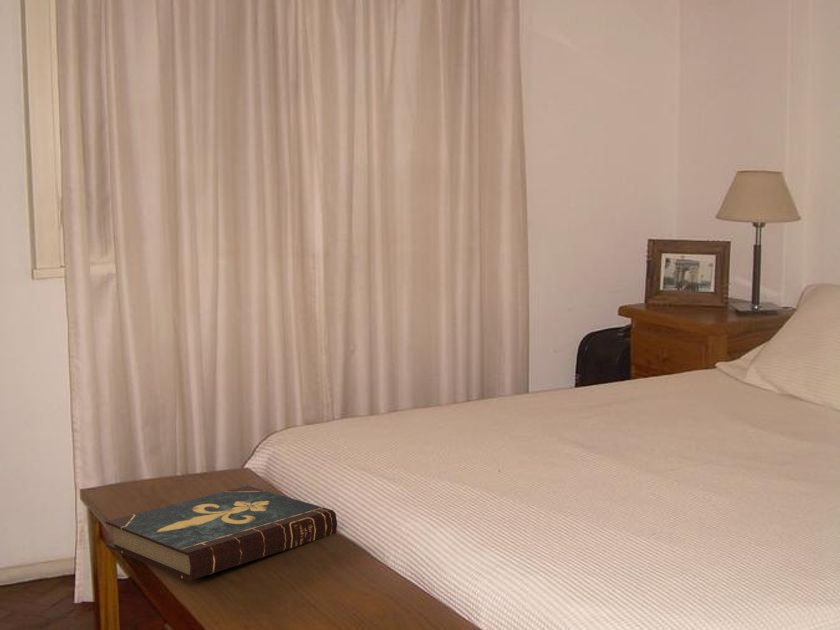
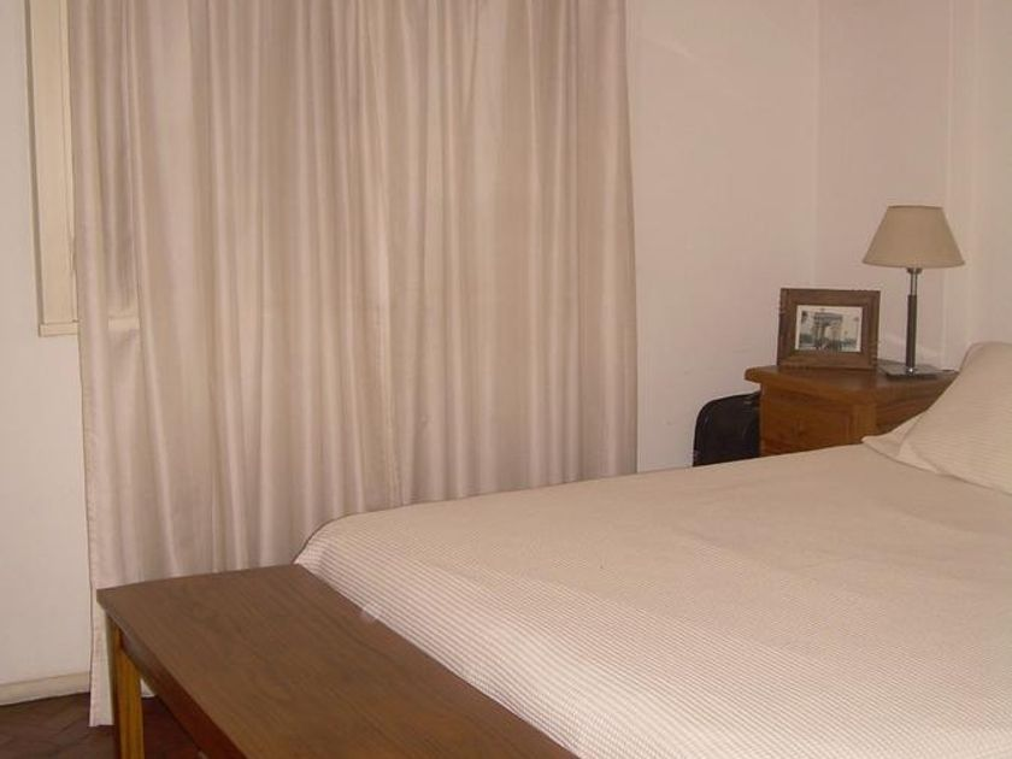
- book (223, 528)
